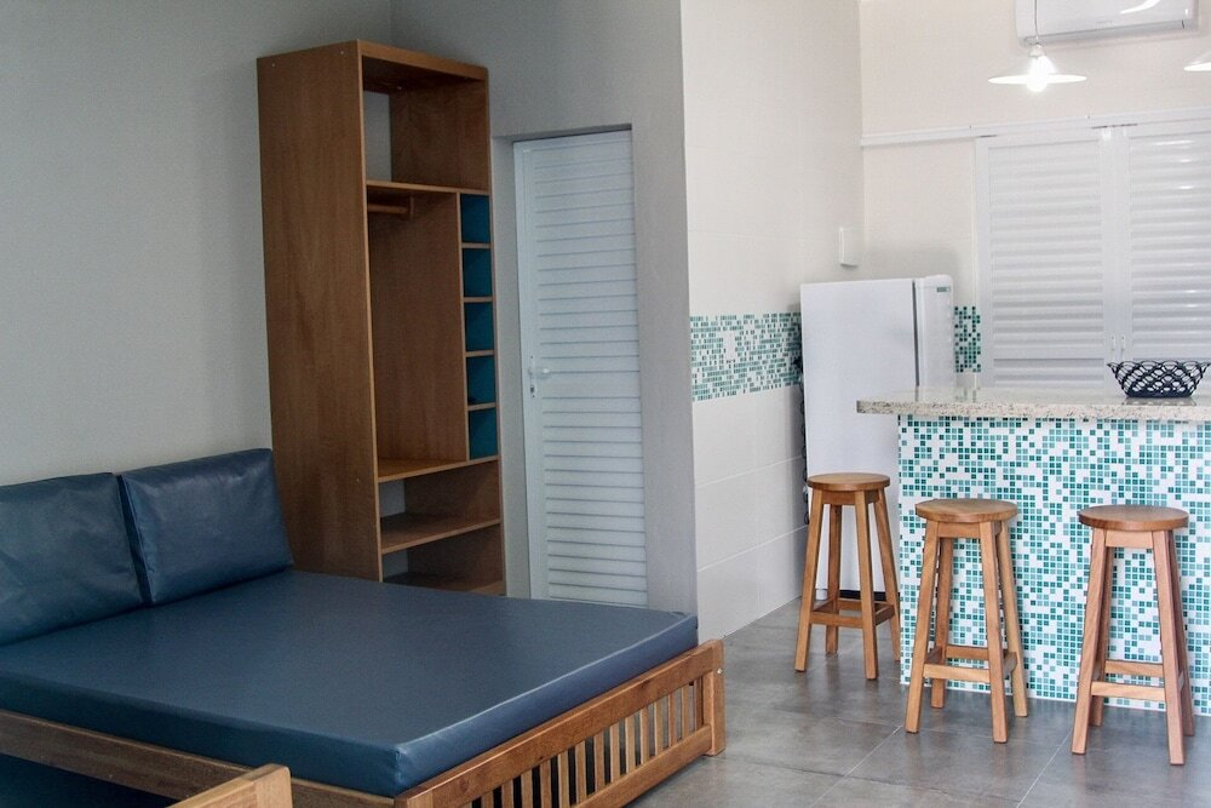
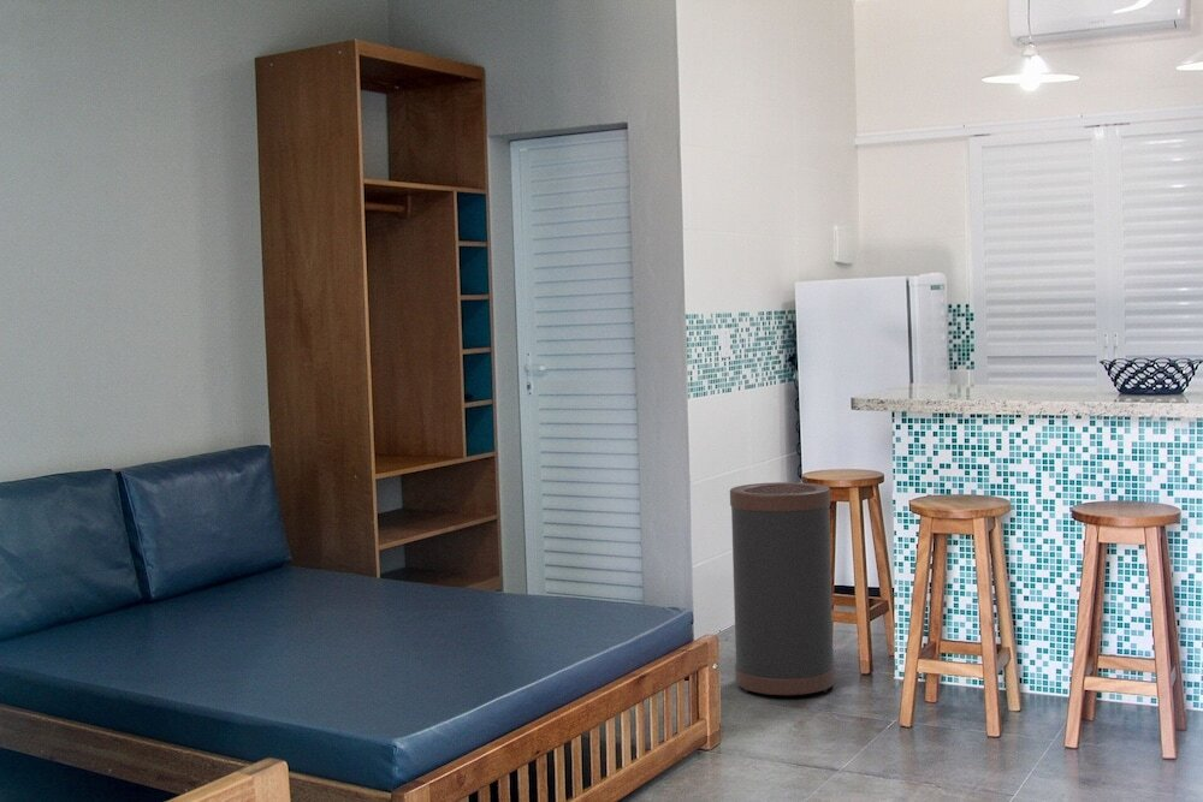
+ trash can (782, 587)
